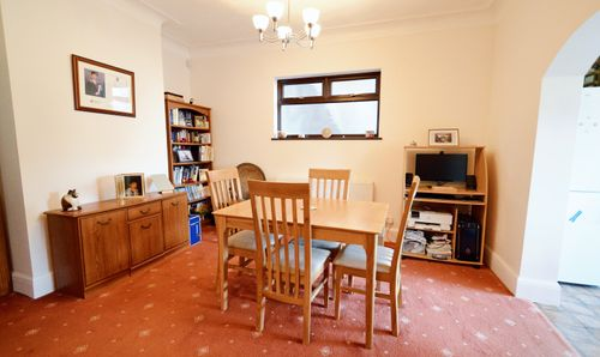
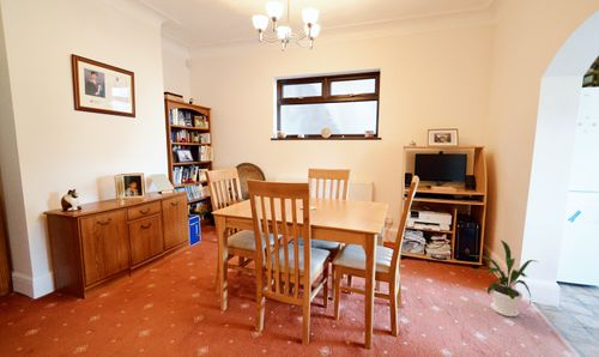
+ house plant (504, 278)
